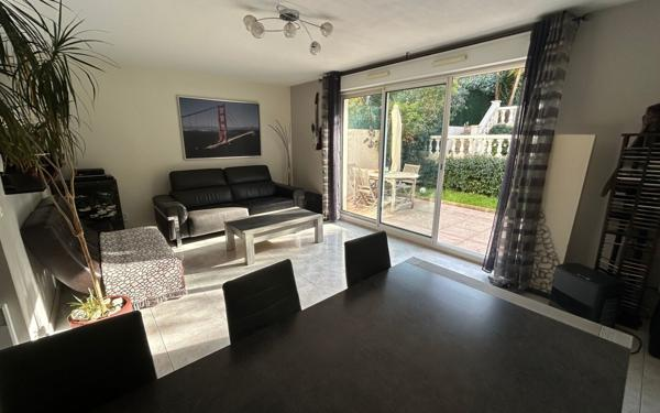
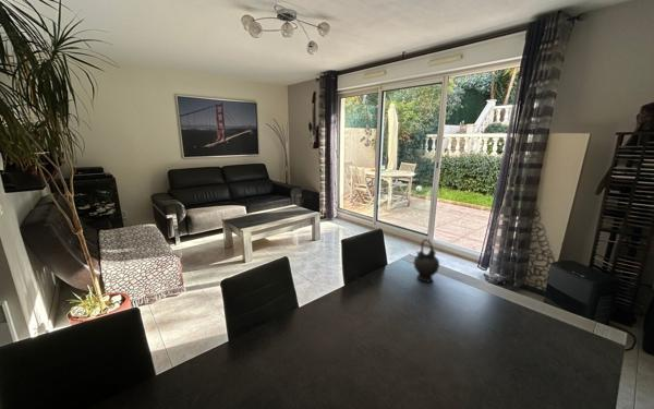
+ teapot (425, 258)
